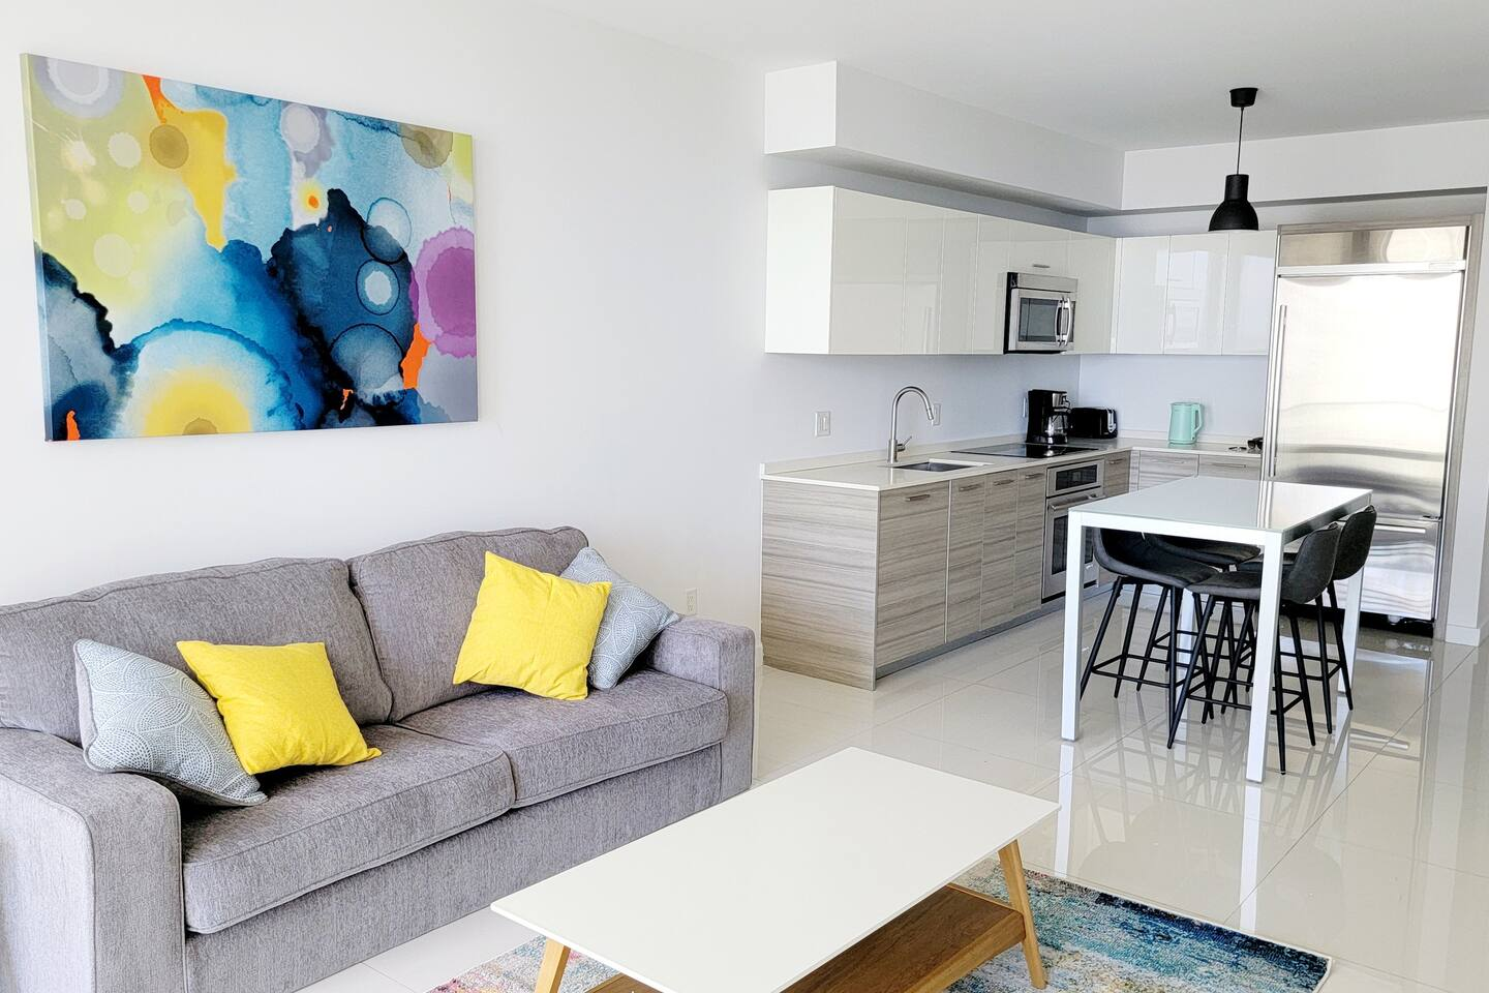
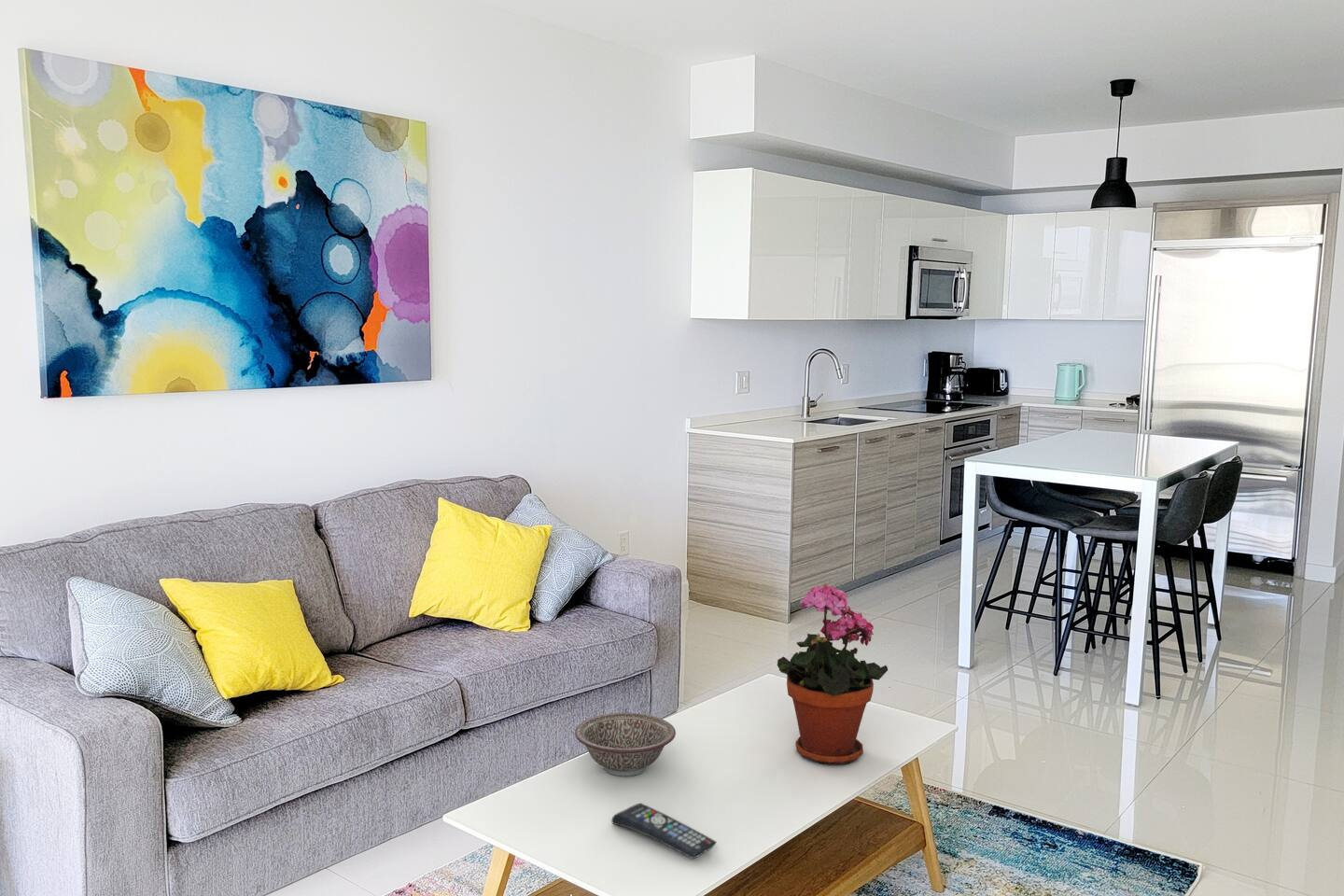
+ potted plant (831, 669)
+ remote control (662, 829)
+ decorative bowl (624, 749)
